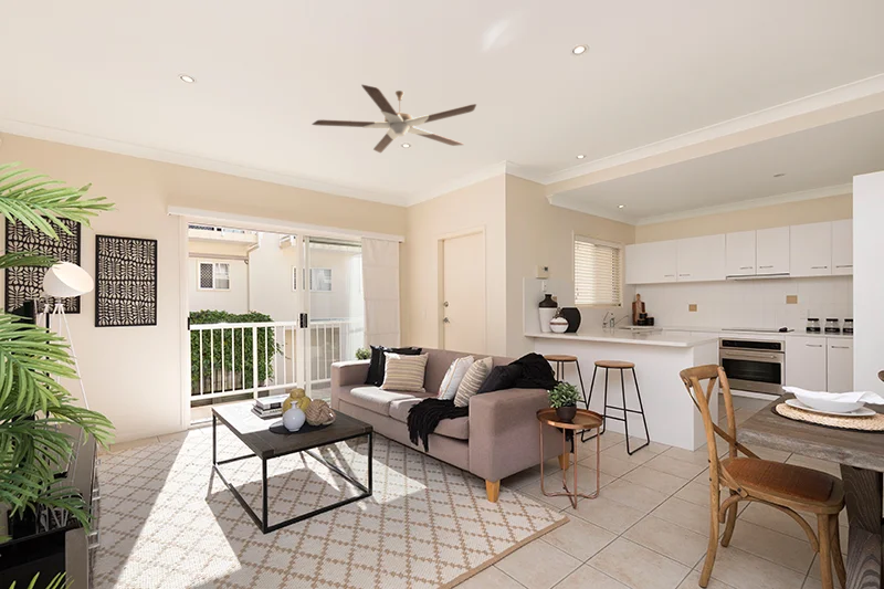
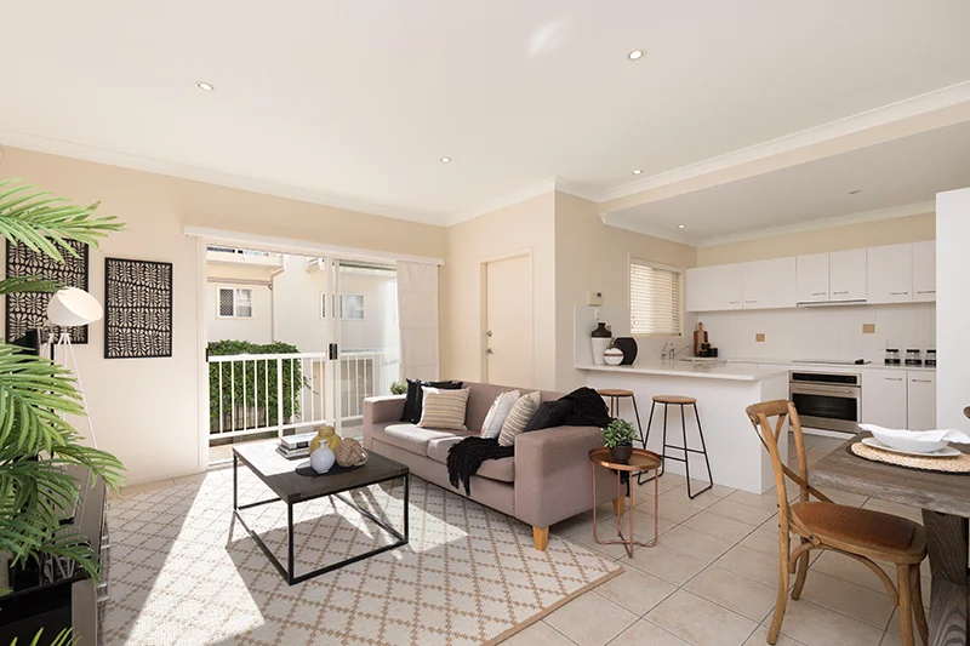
- ceiling fan (392, 114)
